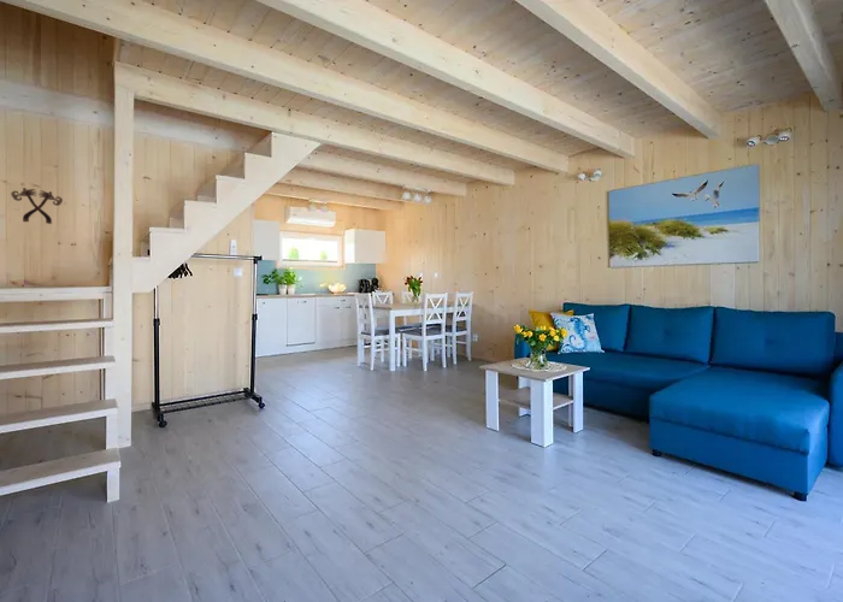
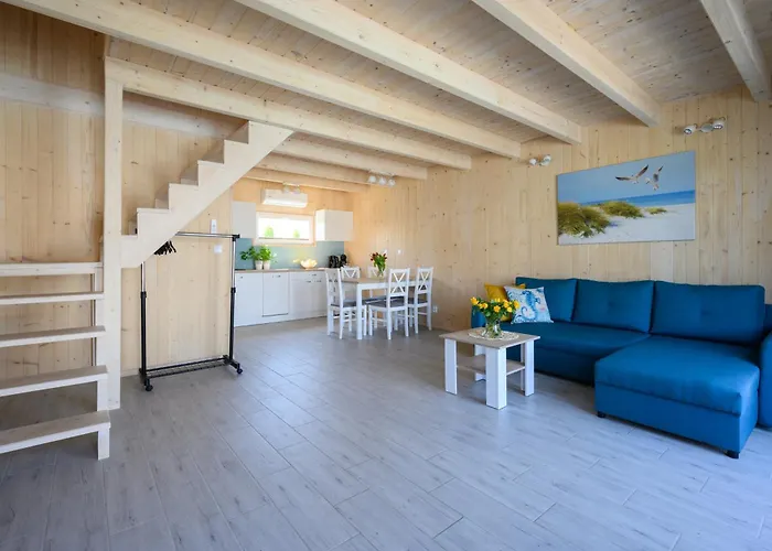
- decorative ornament (37, 206)
